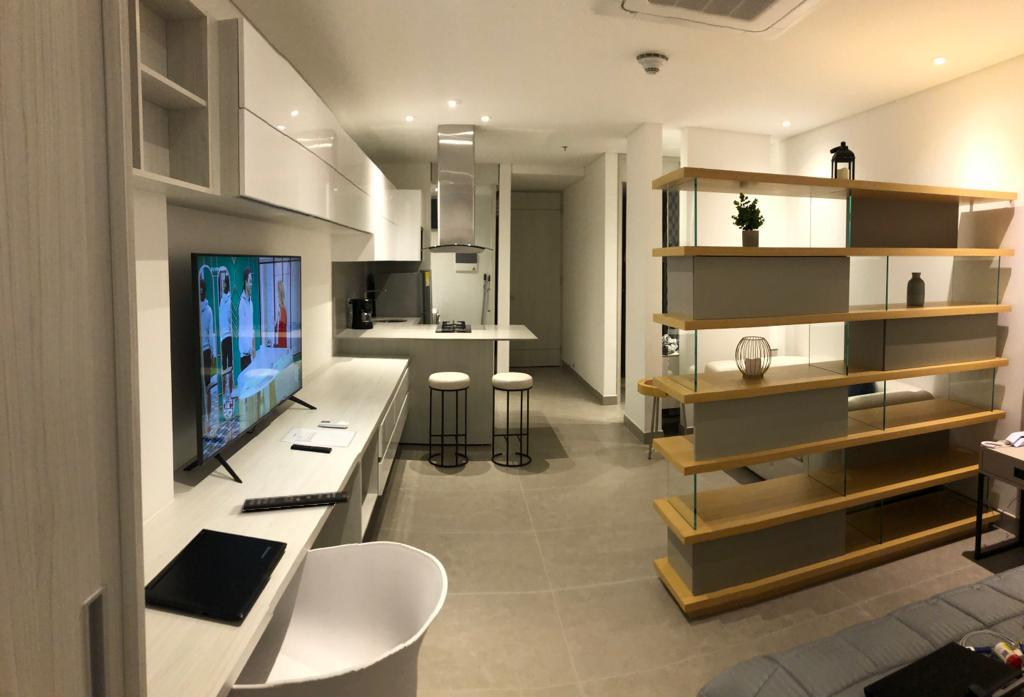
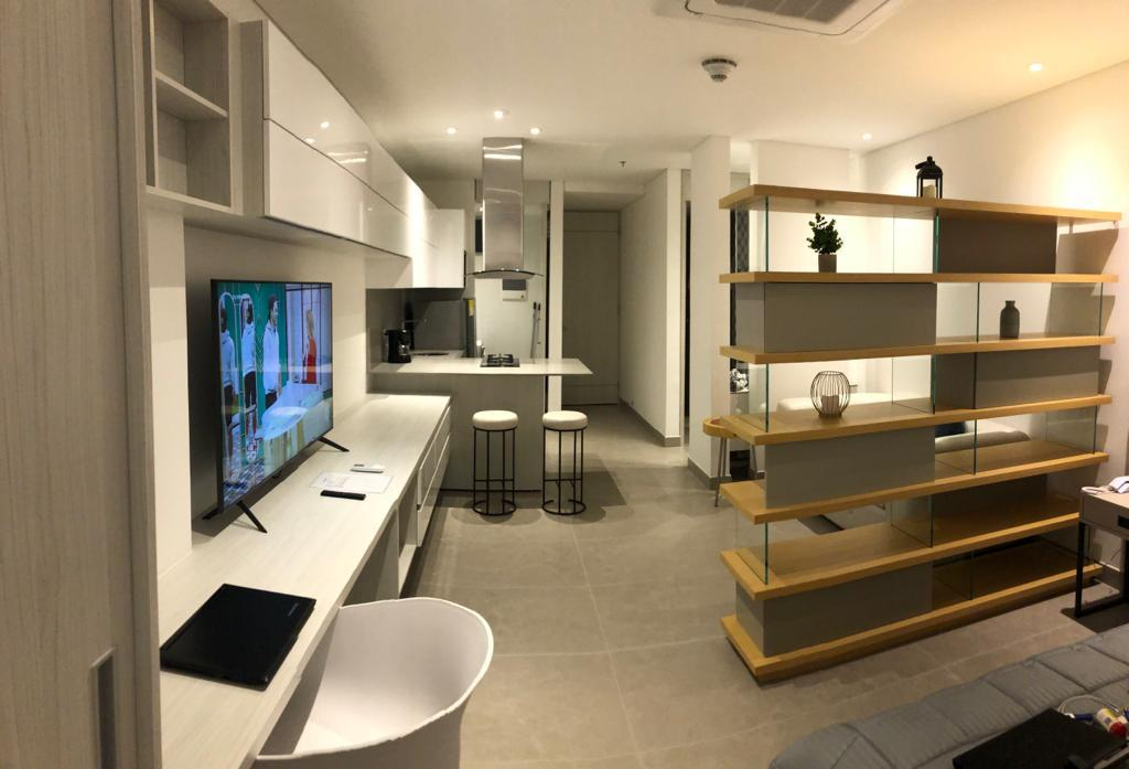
- remote control (297, 500)
